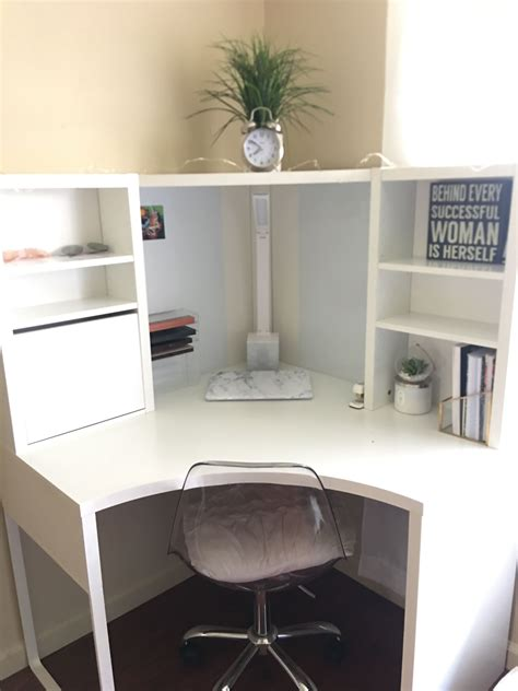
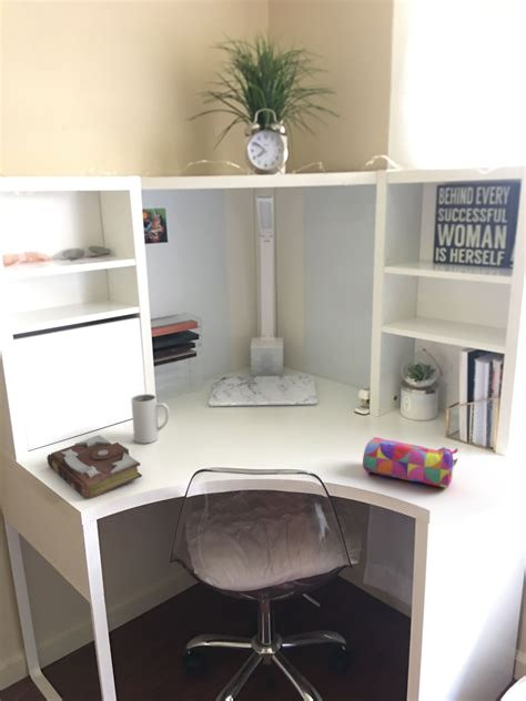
+ book (94, 463)
+ mug (151, 418)
+ pencil case (409, 459)
